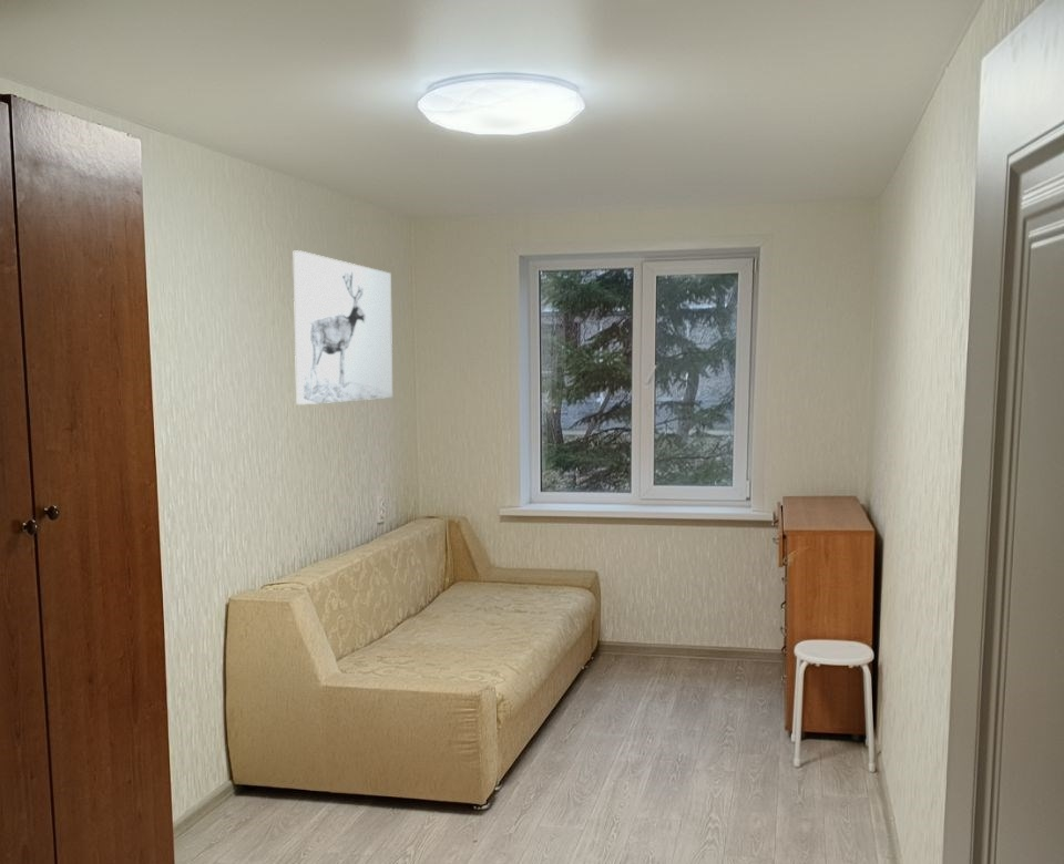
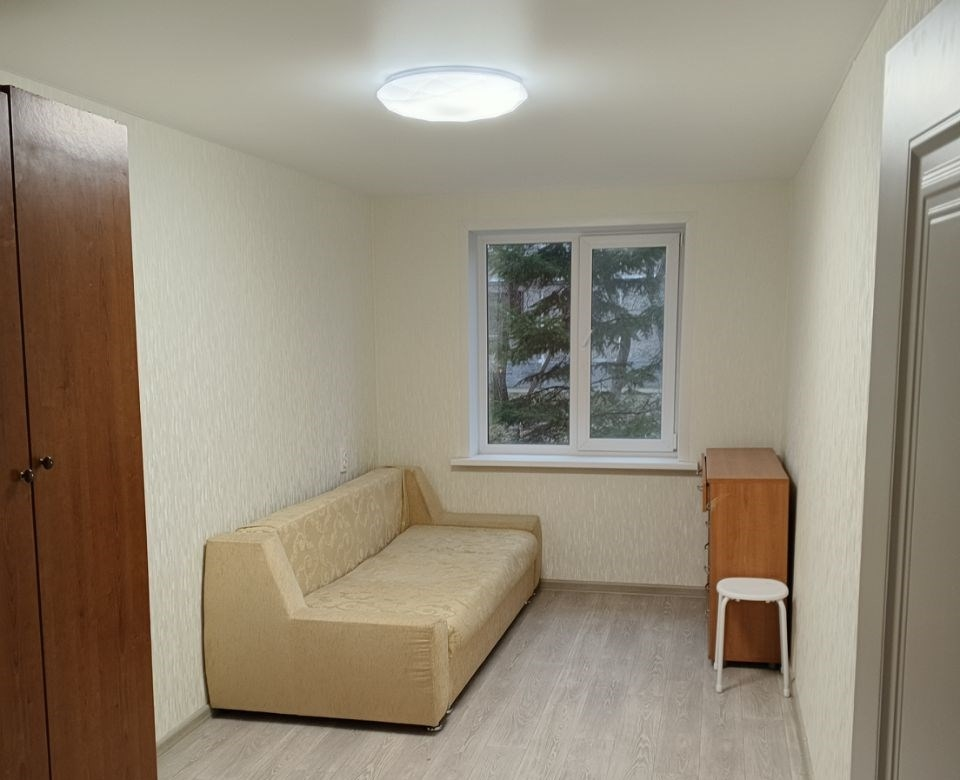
- wall art (348, 331)
